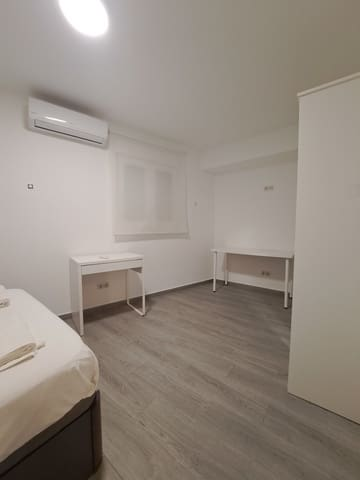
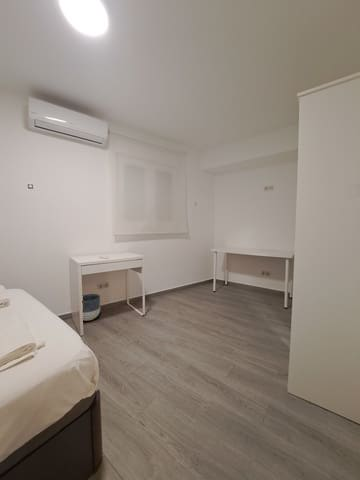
+ planter (88, 308)
